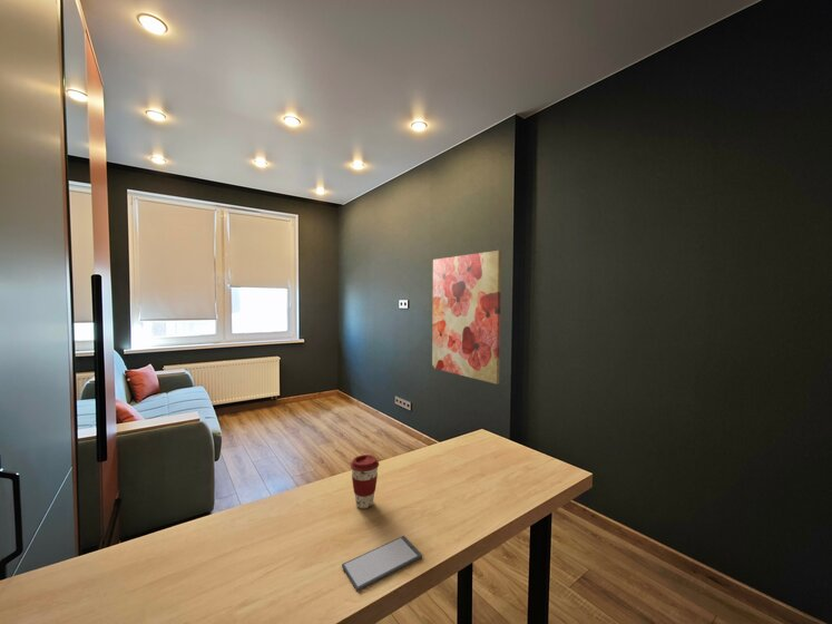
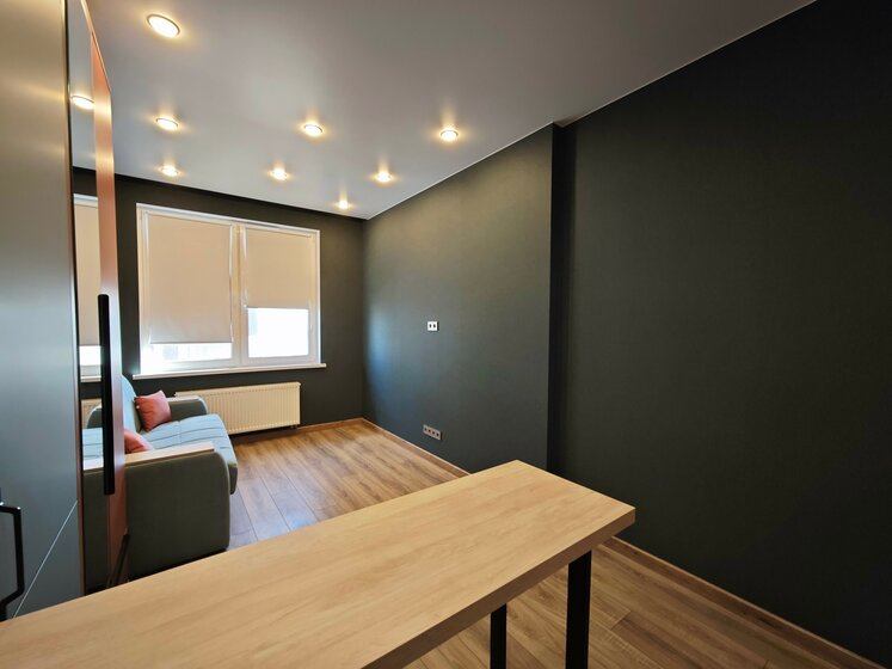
- wall art (462, 315)
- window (382, 559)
- coffee cup (364, 481)
